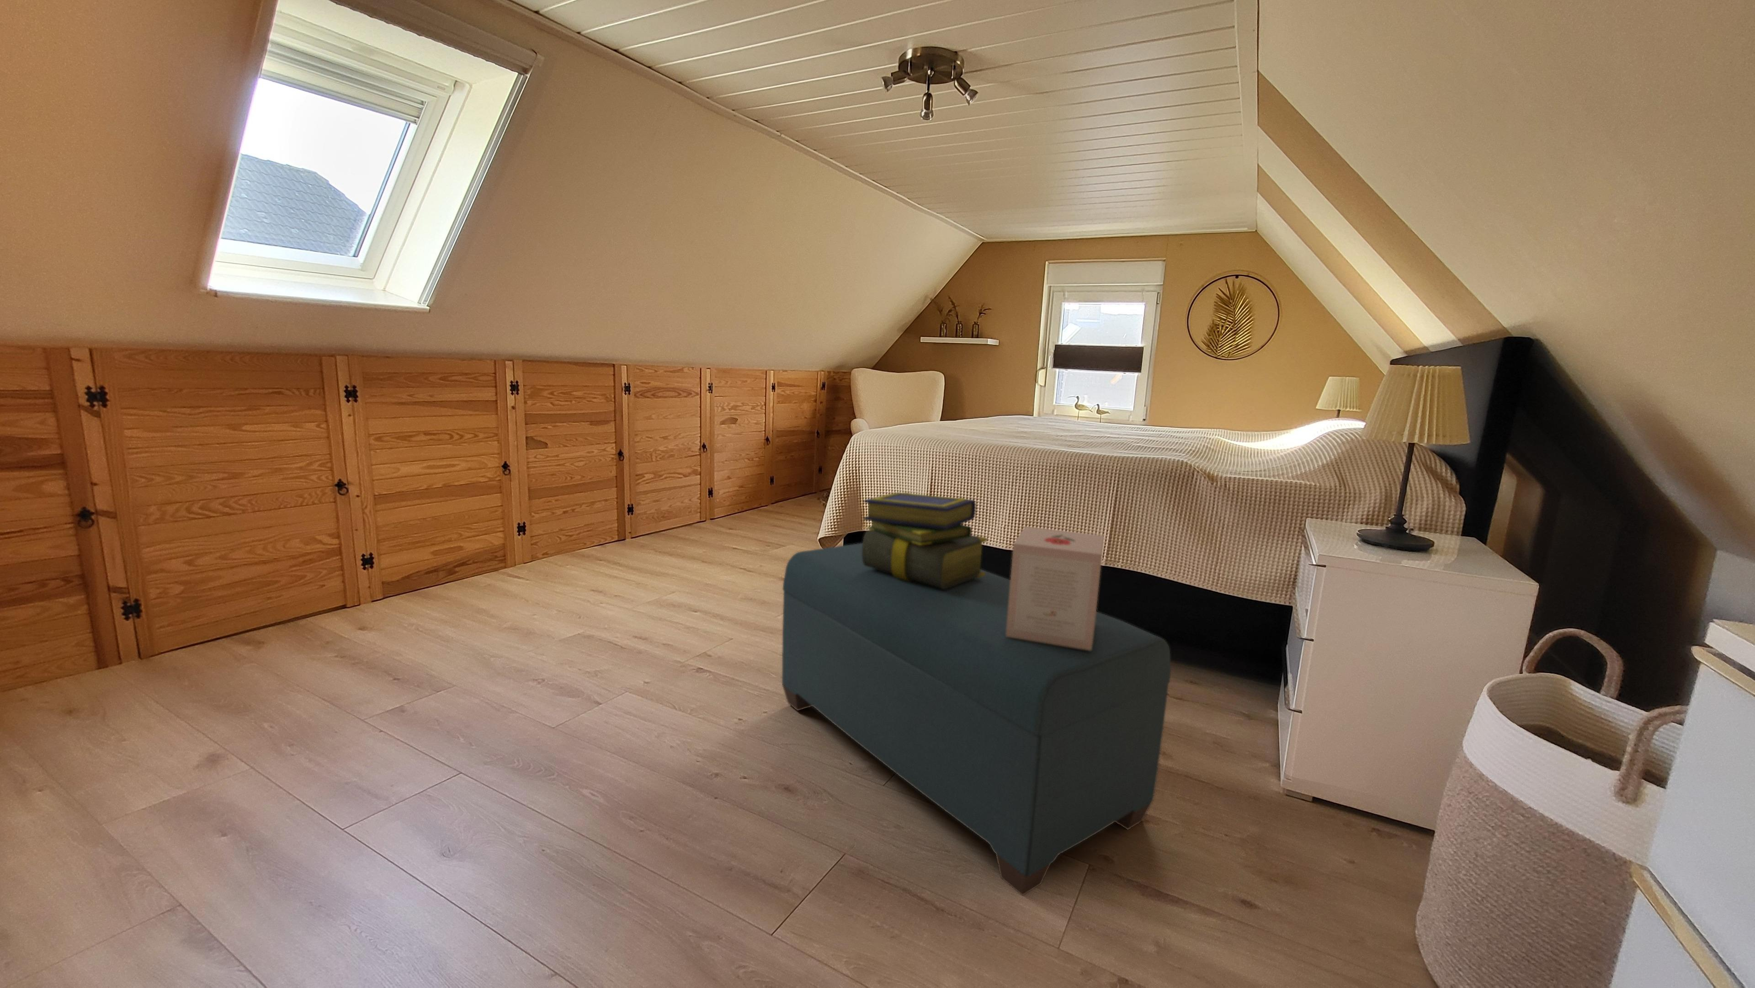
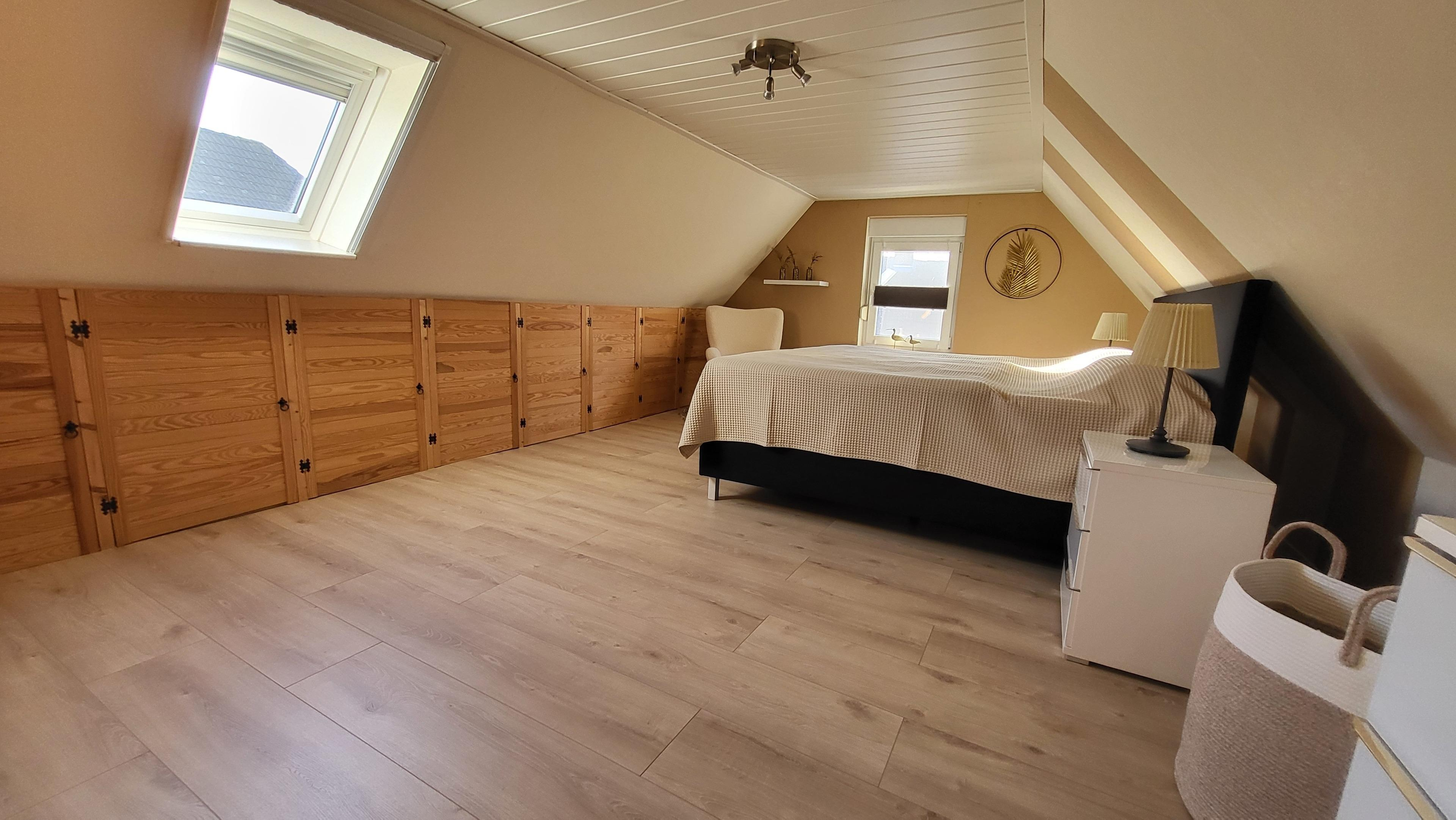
- stack of books (920, 535)
- decorative box (1056, 583)
- bench (947, 671)
